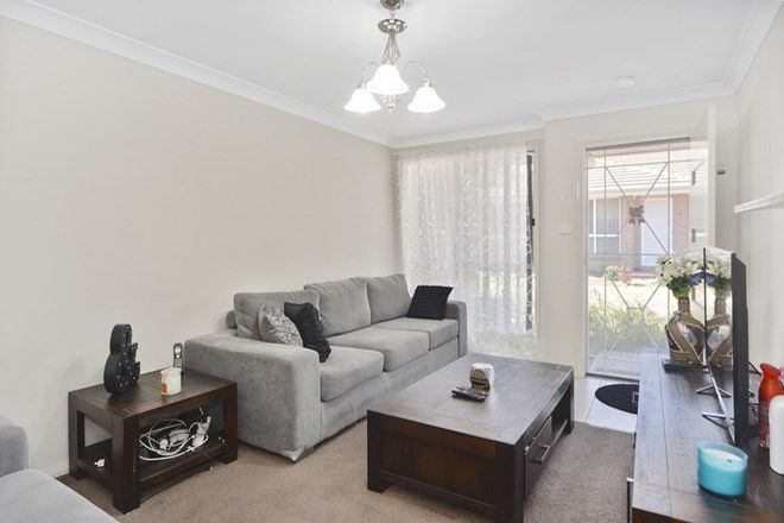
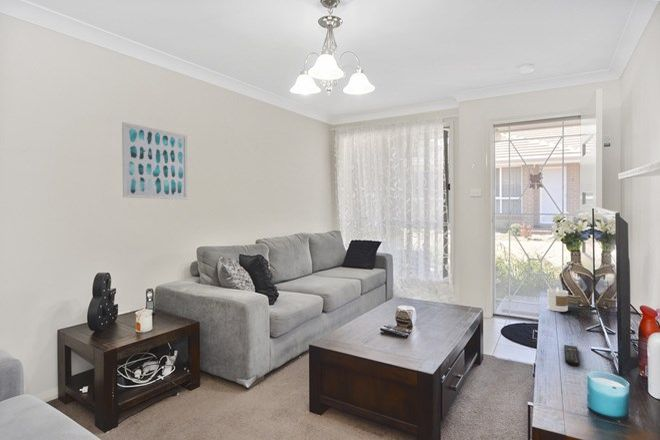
+ wall art (157, 163)
+ remote control (571, 355)
+ candle (557, 298)
